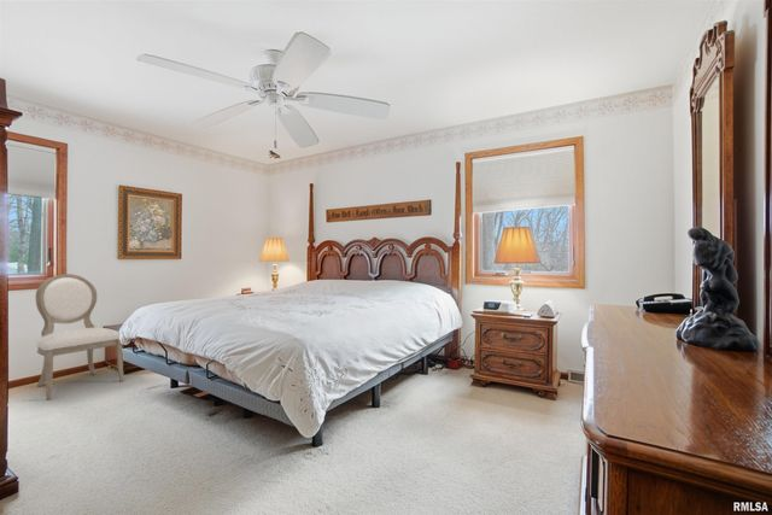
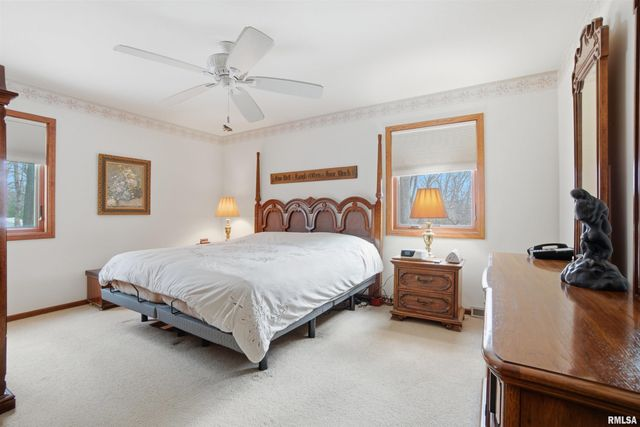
- chair (75, 329)
